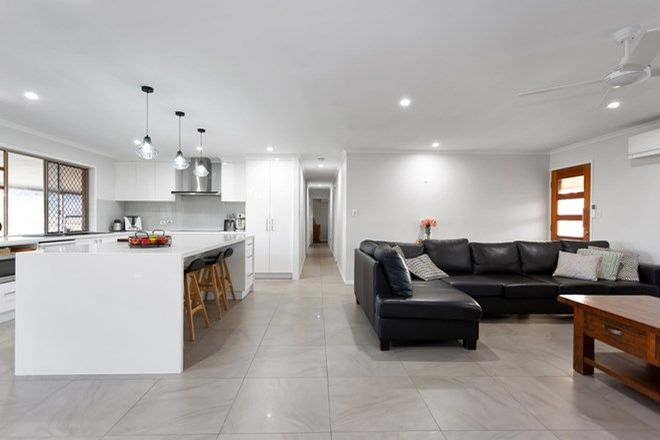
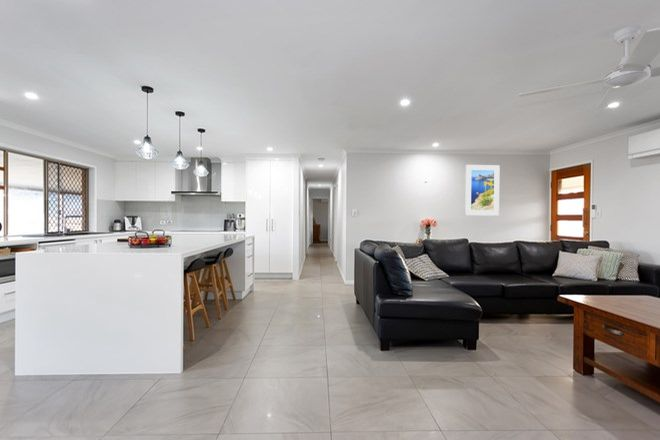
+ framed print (482, 190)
